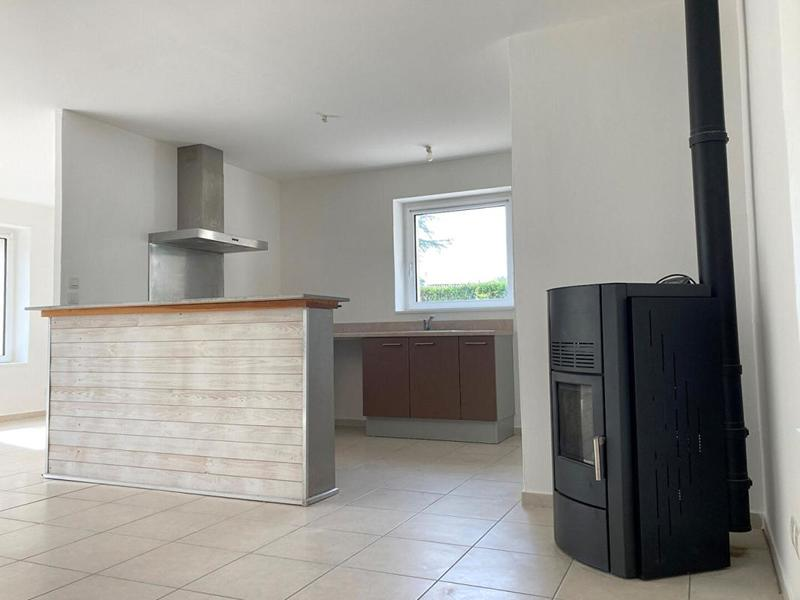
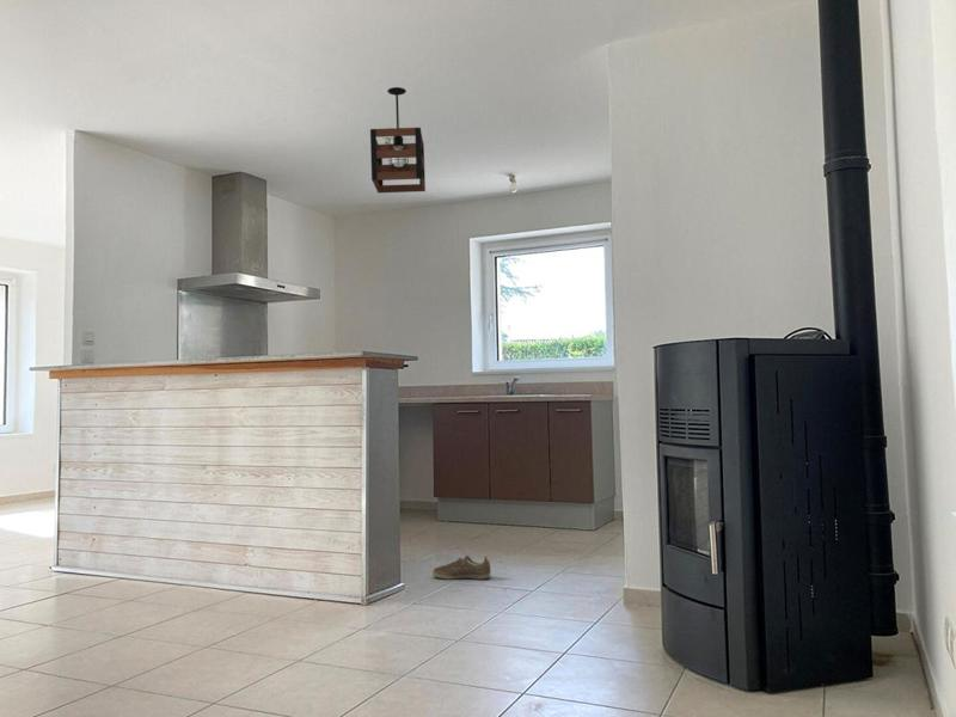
+ pendant light (398, 137)
+ sneaker (461, 565)
